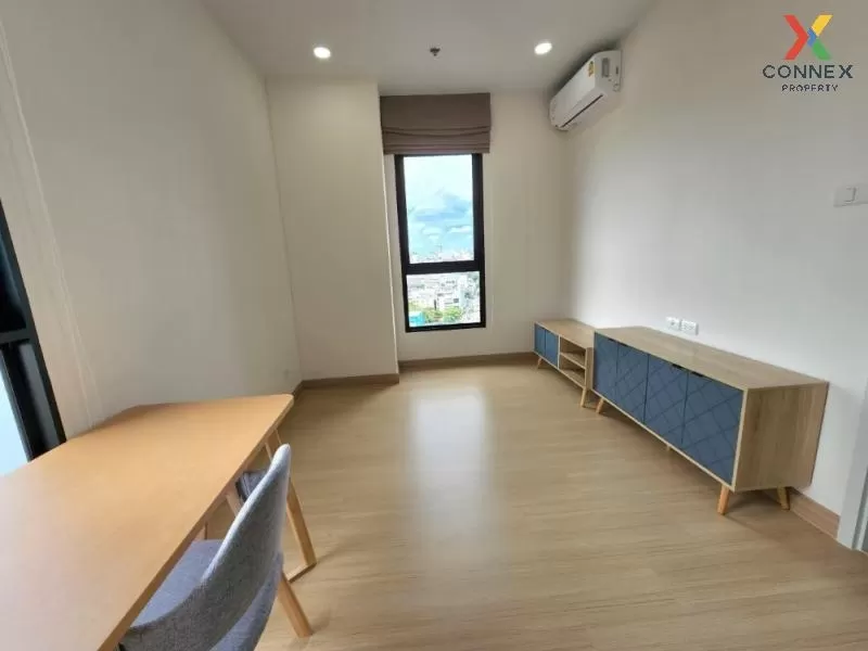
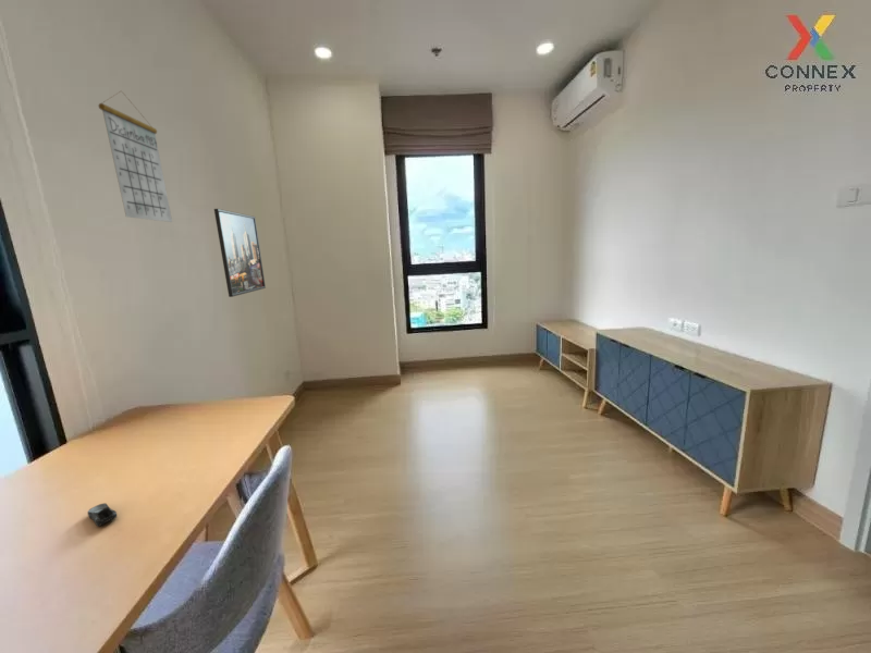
+ computer mouse (103, 514)
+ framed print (243, 252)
+ calendar (137, 157)
